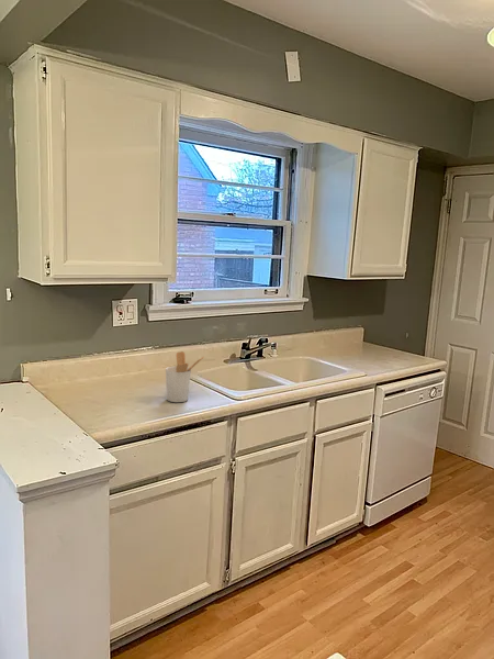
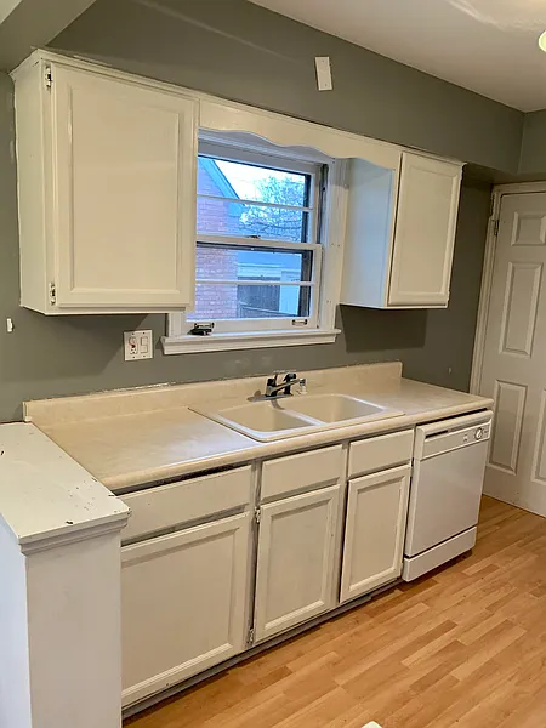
- utensil holder (184, 377)
